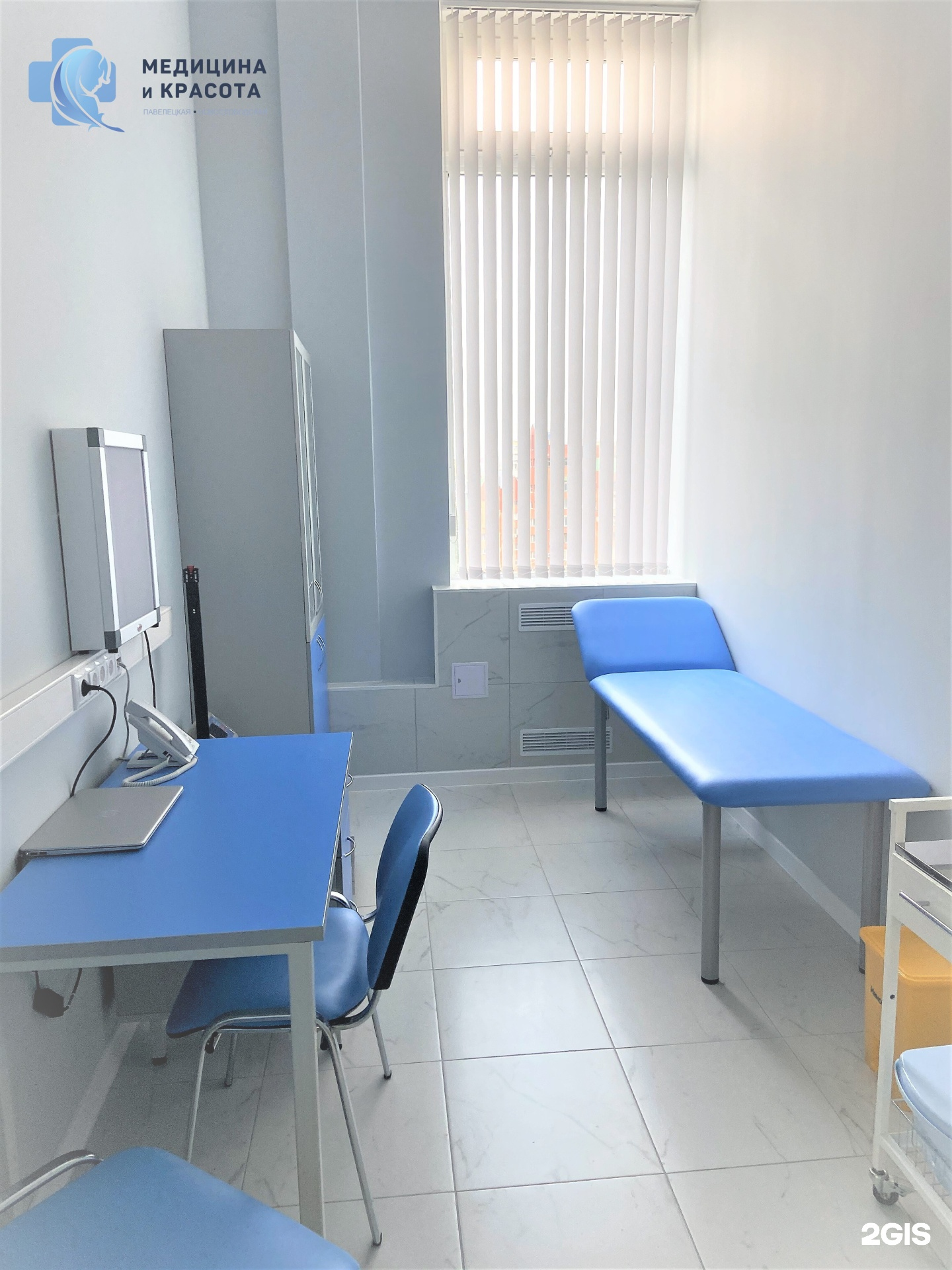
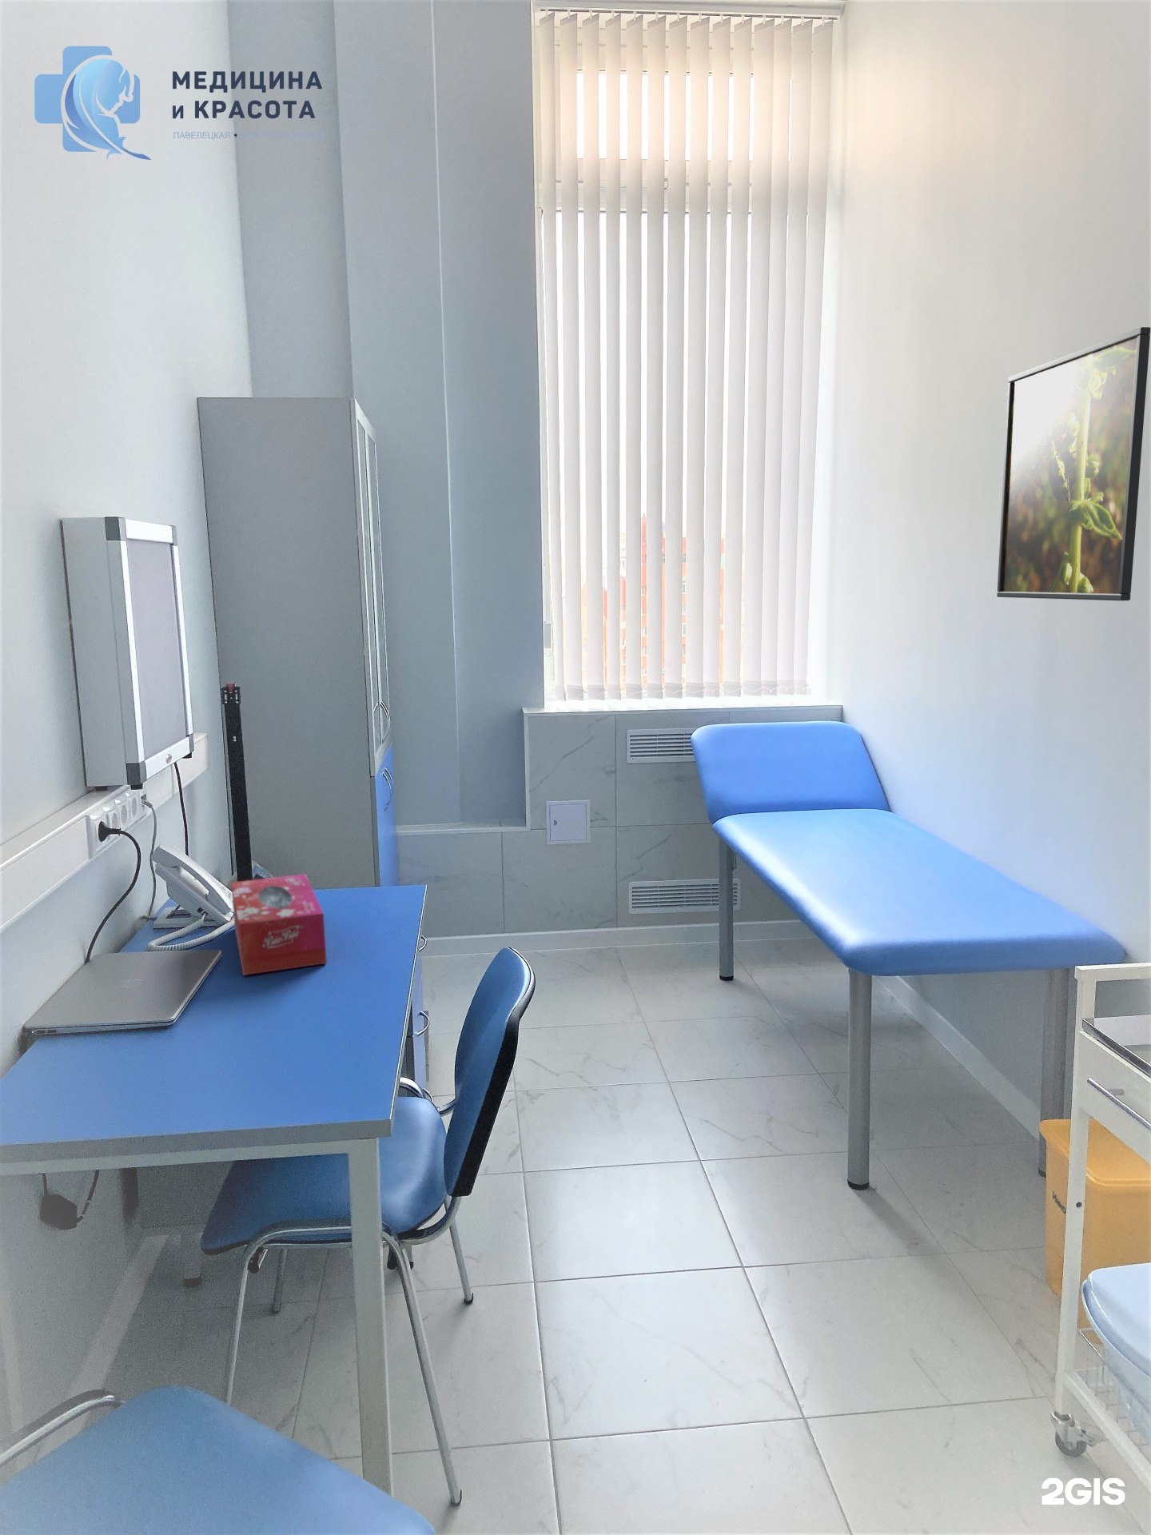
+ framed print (1064, 479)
+ tissue box (277, 921)
